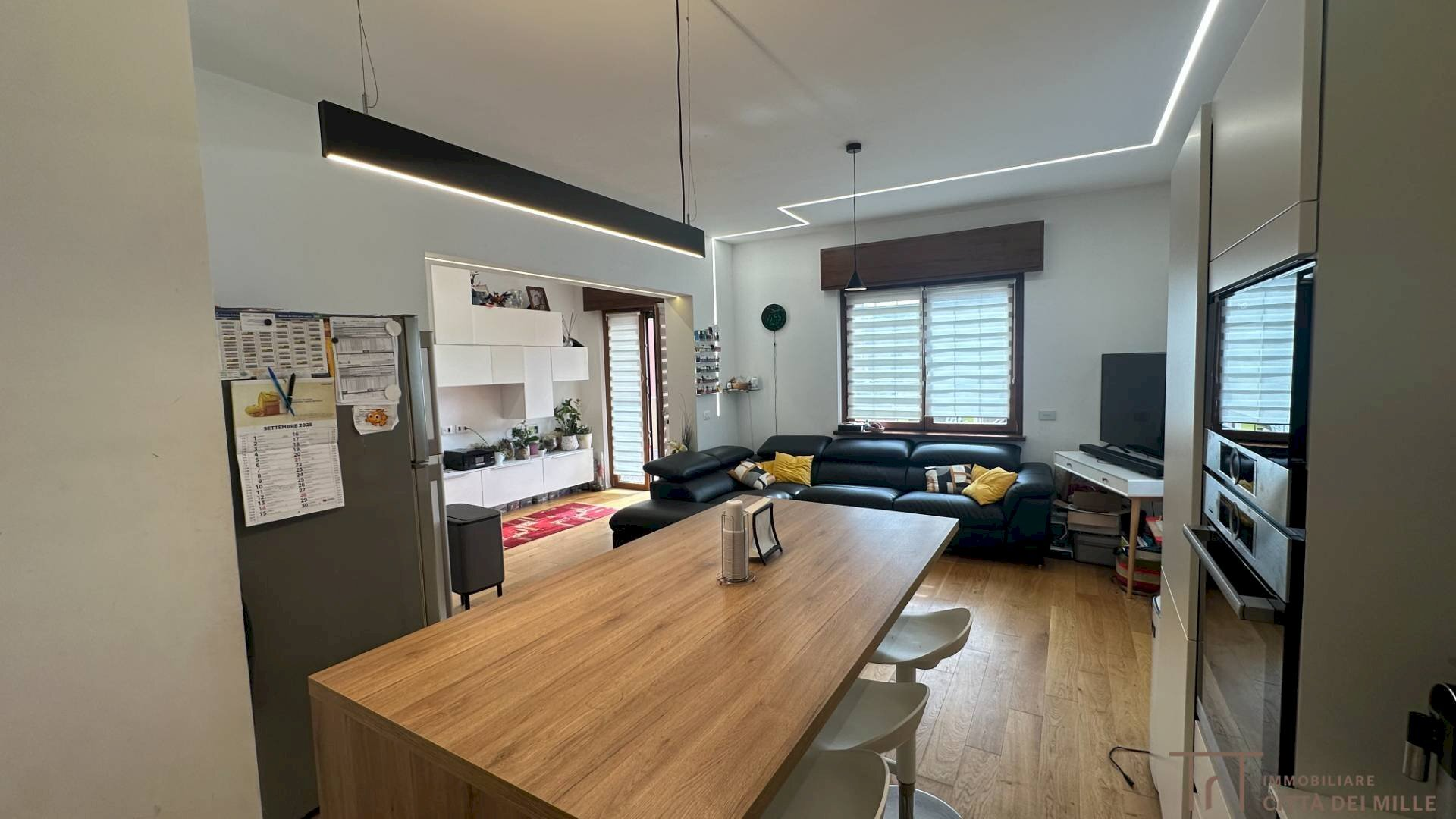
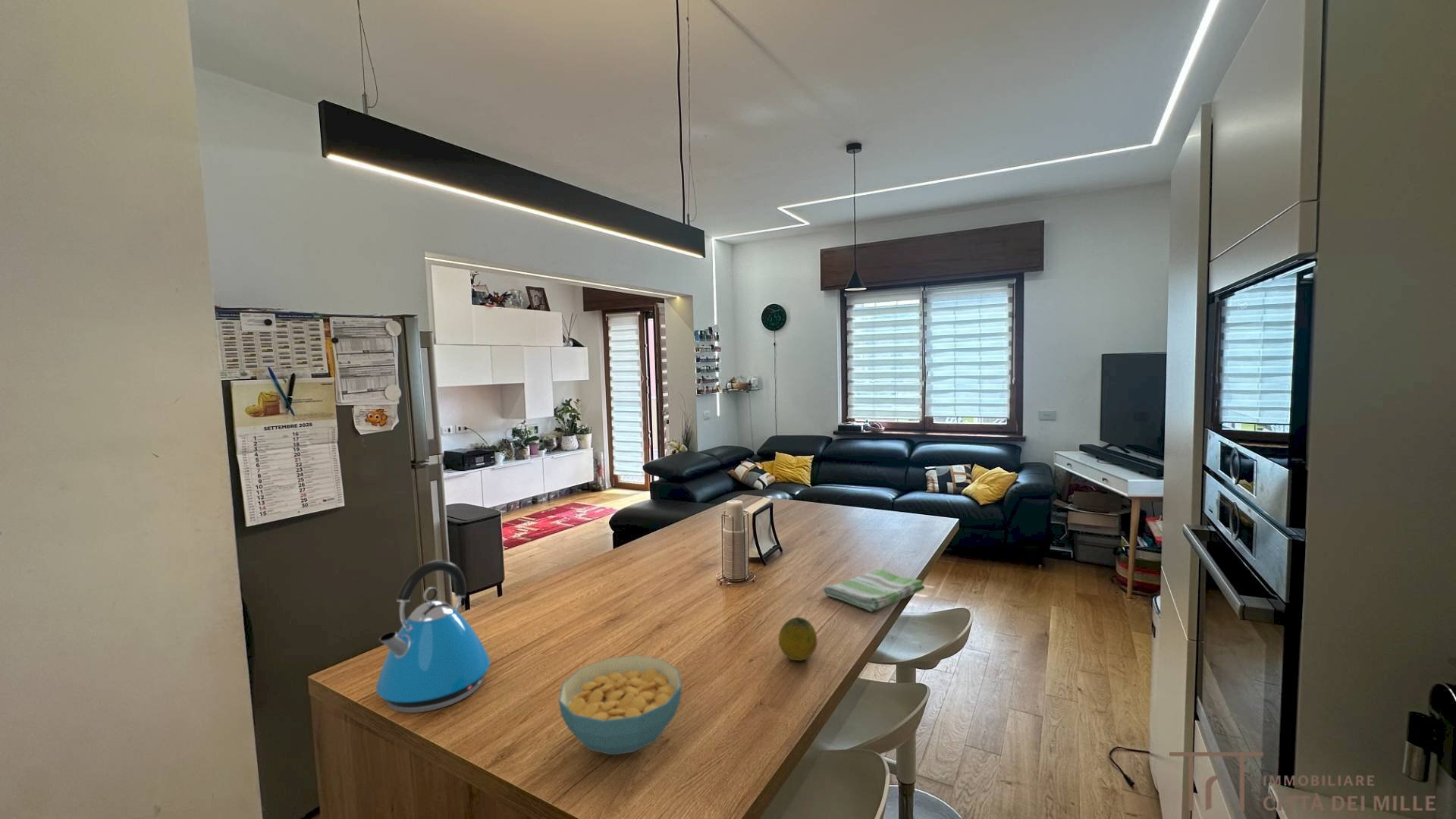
+ fruit (797, 639)
+ kettle (435, 623)
+ cereal bowl (622, 713)
+ dish towel (874, 585)
